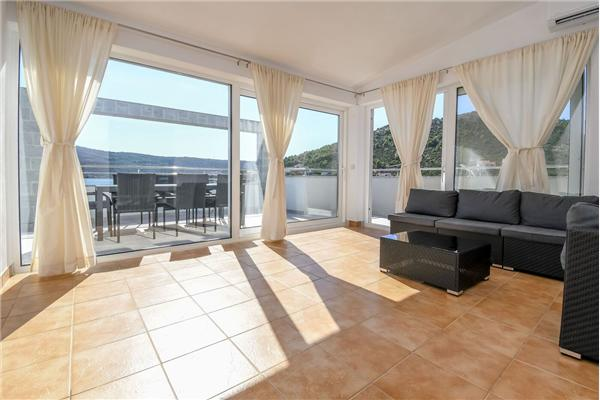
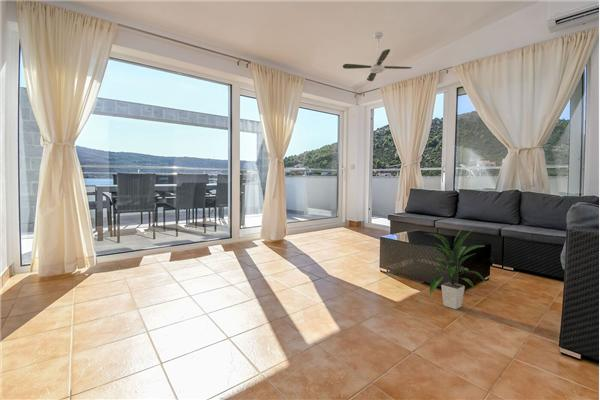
+ indoor plant (450, 267)
+ ceiling fan (377, 52)
